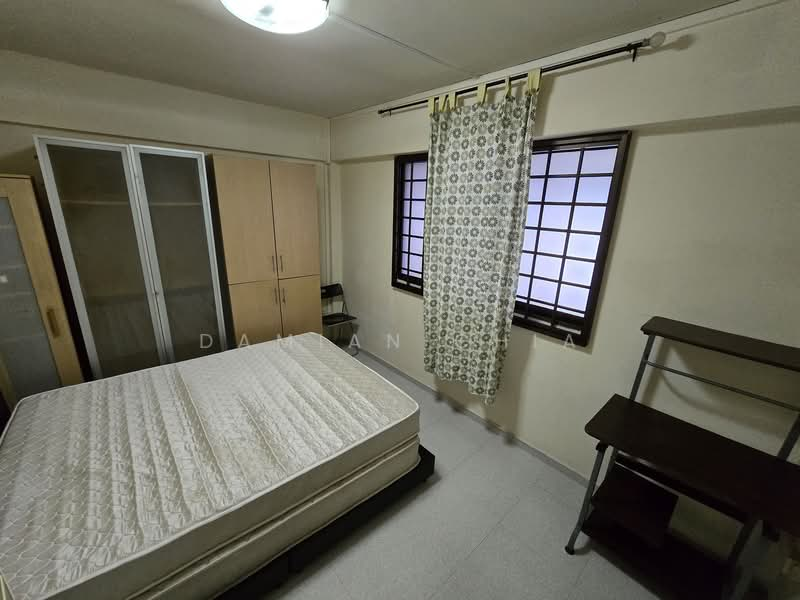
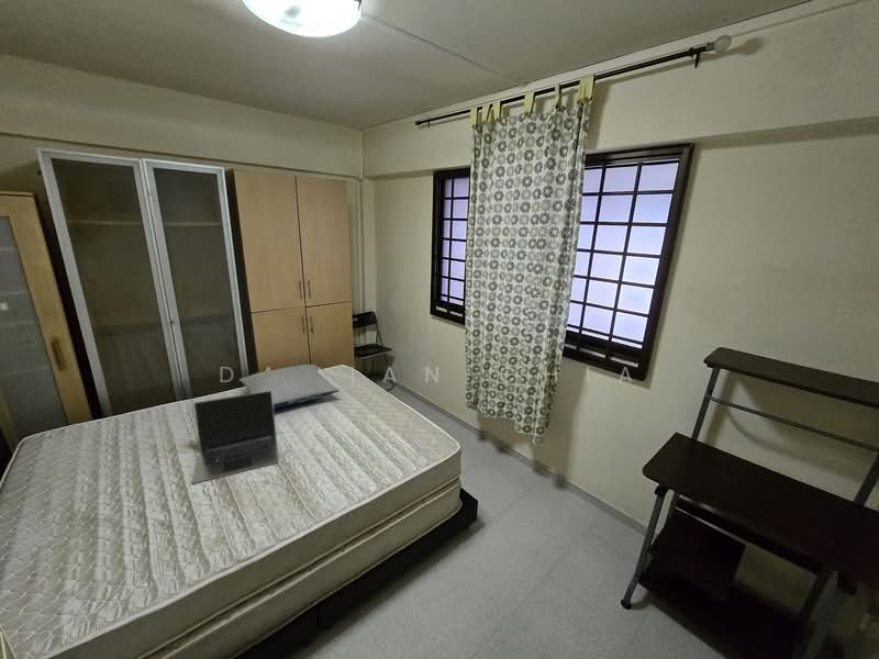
+ pillow (288, 384)
+ laptop (235, 432)
